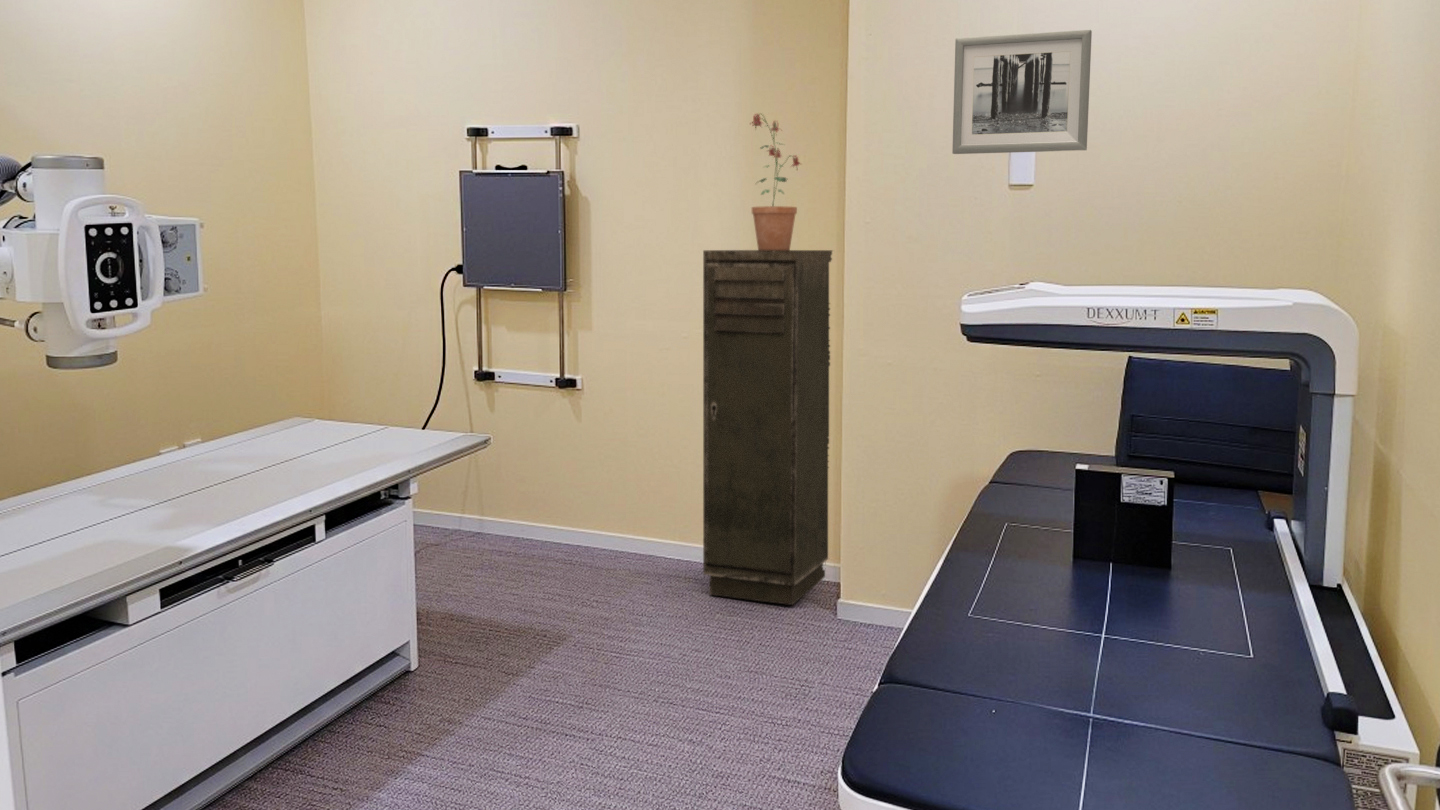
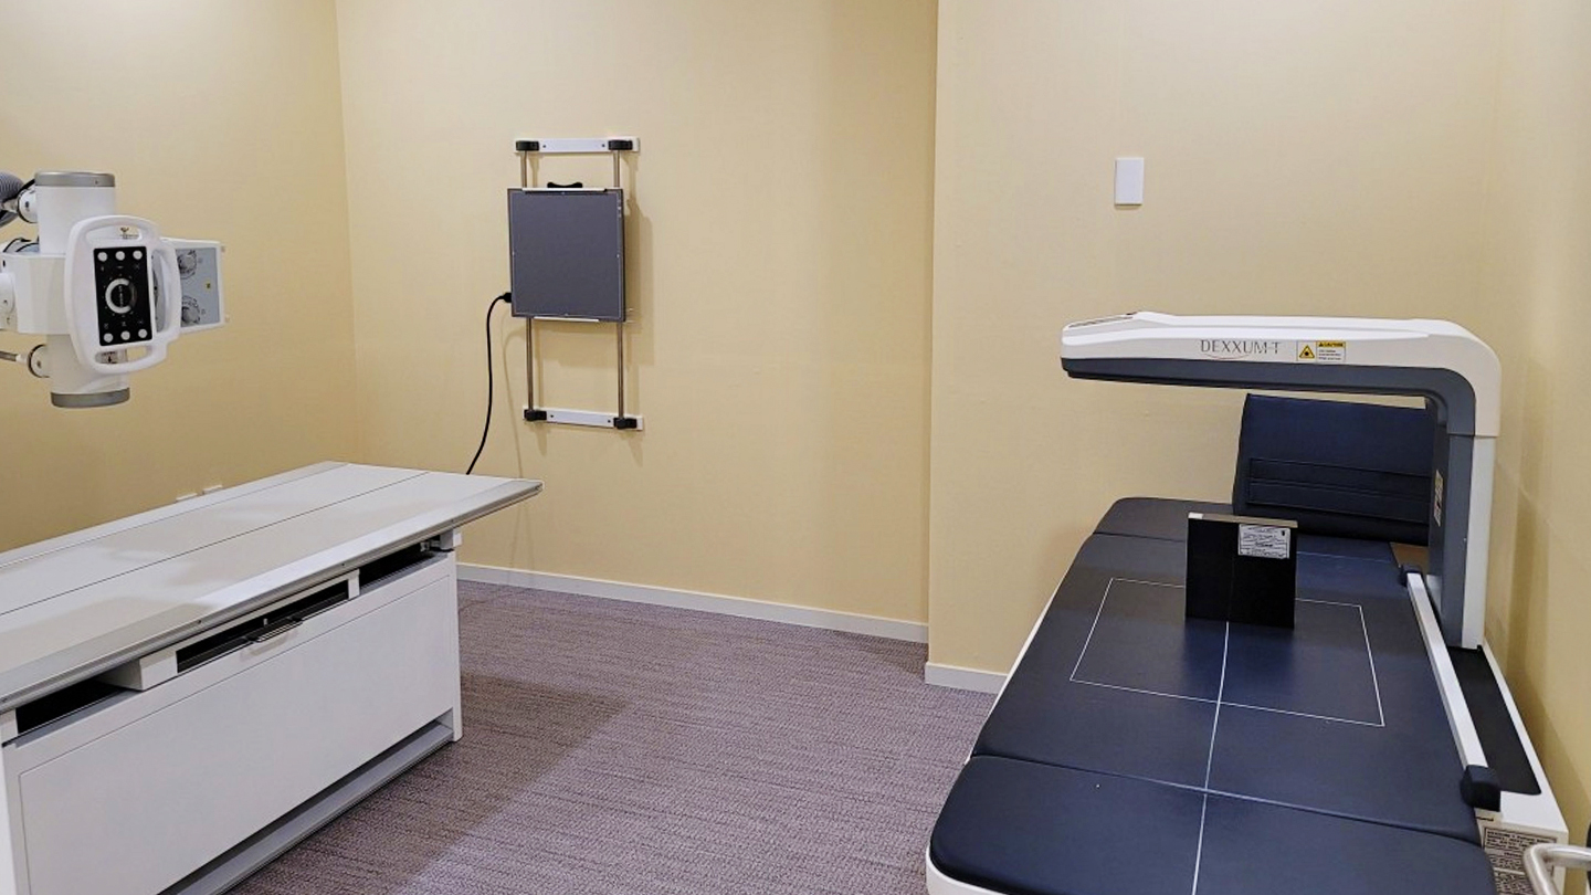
- storage cabinet (768, 421)
- potted plant (777, 182)
- wall art (1020, 93)
